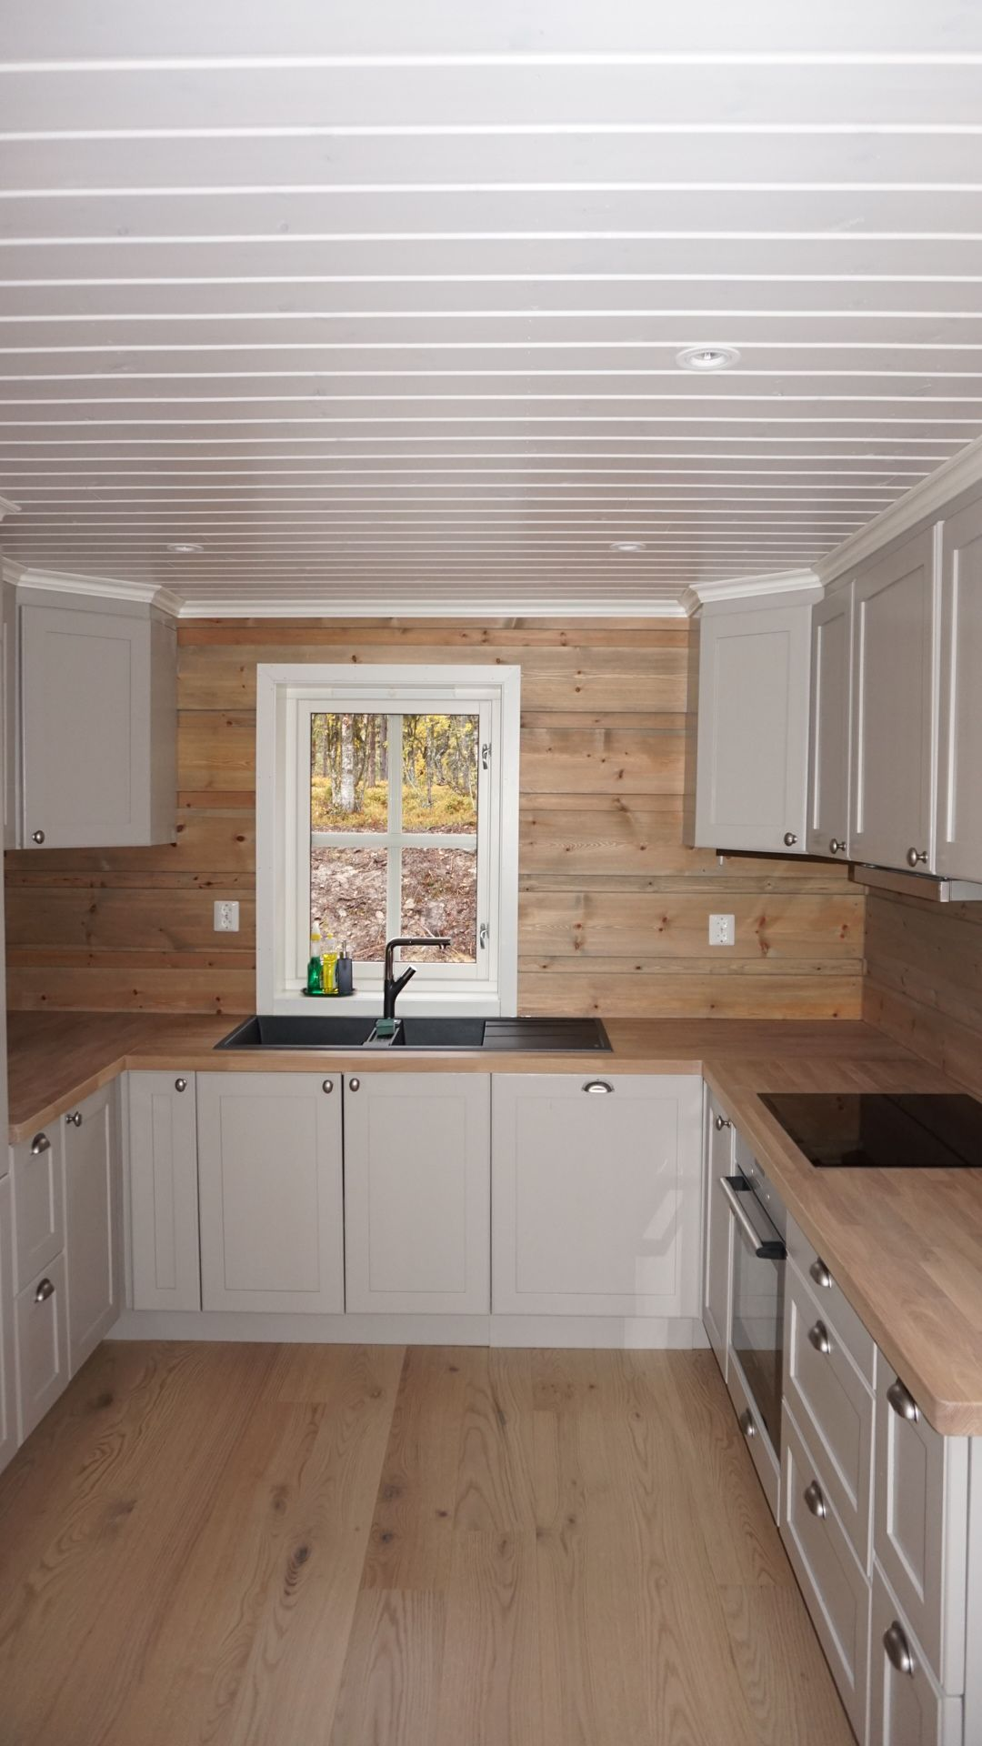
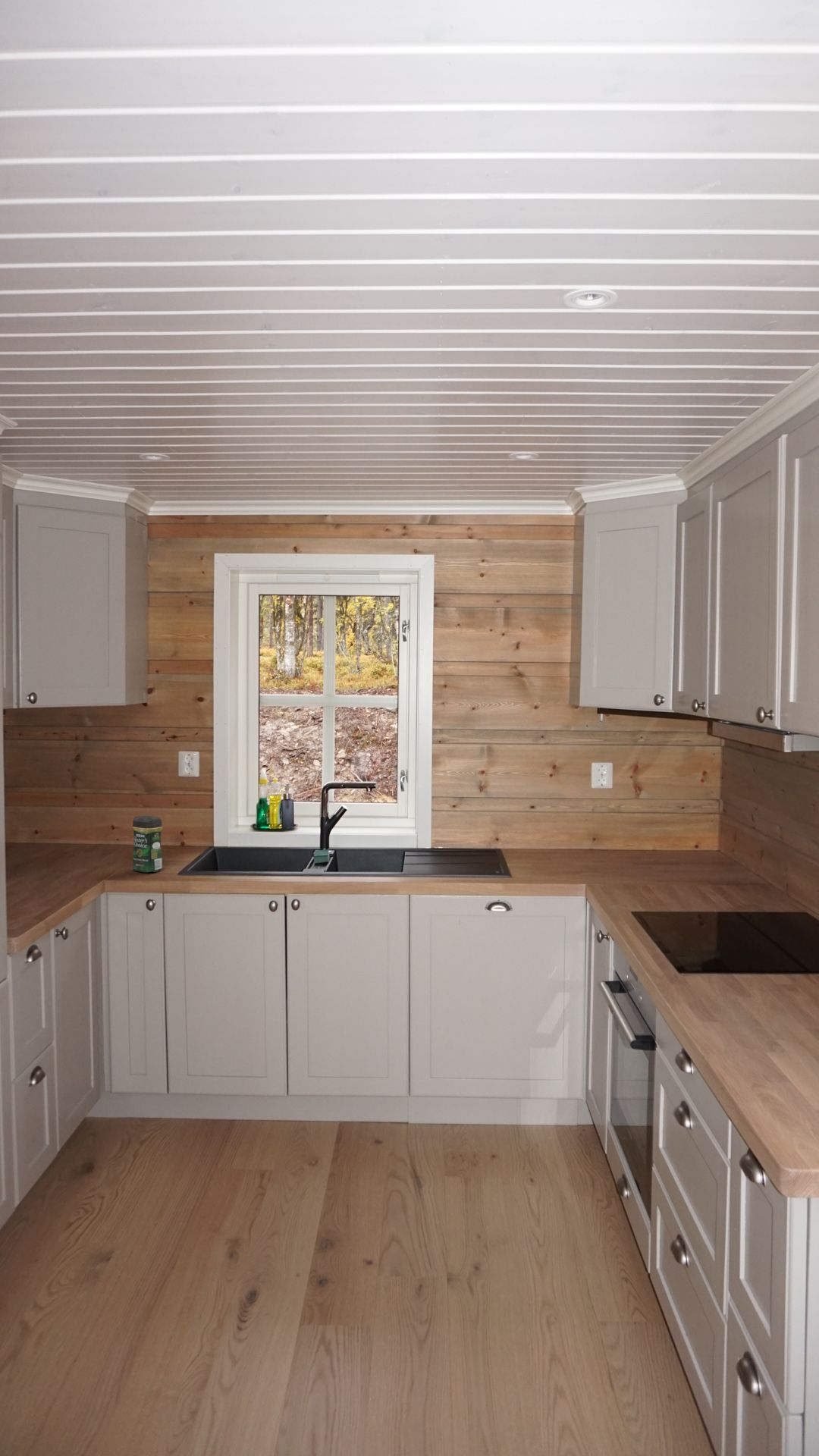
+ coffee jar (147, 843)
